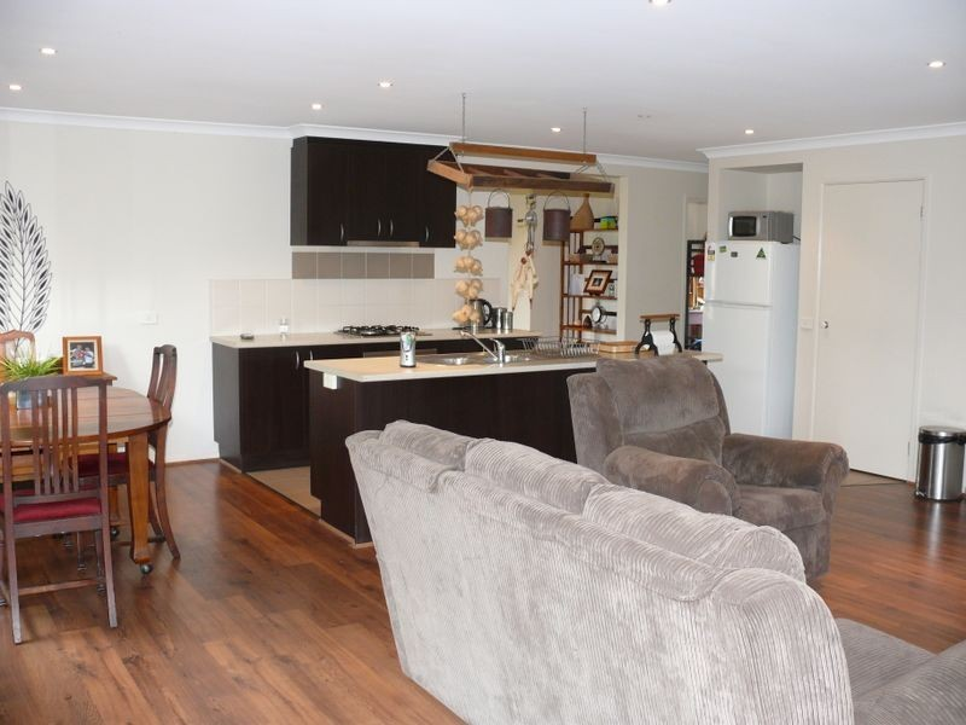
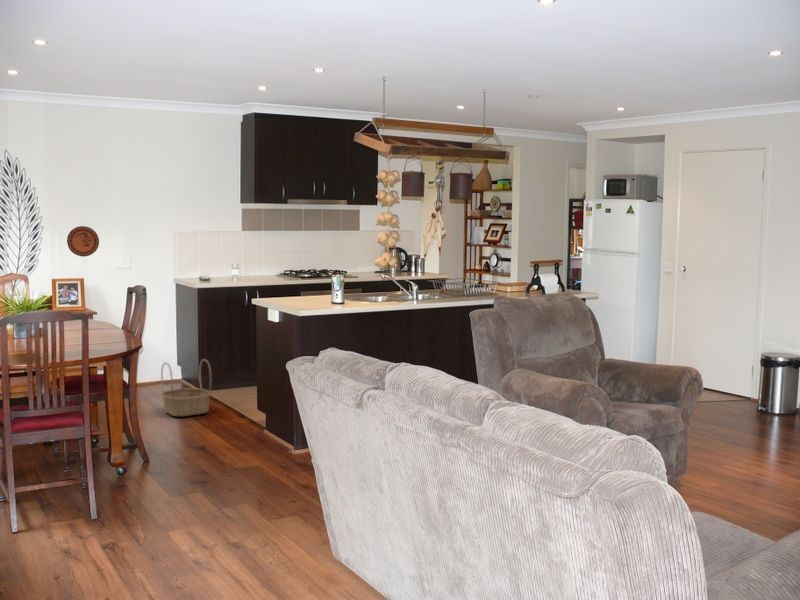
+ decorative plate (83, 241)
+ basket (186, 388)
